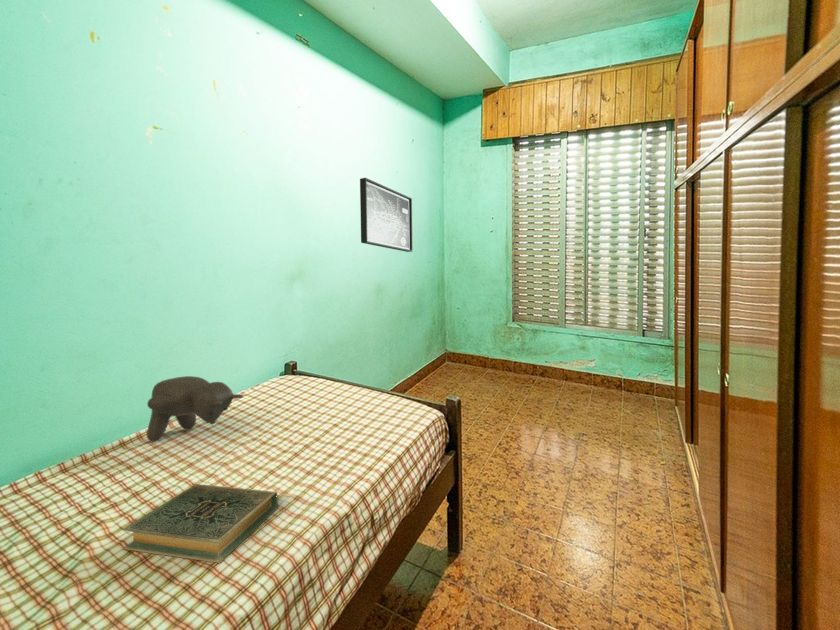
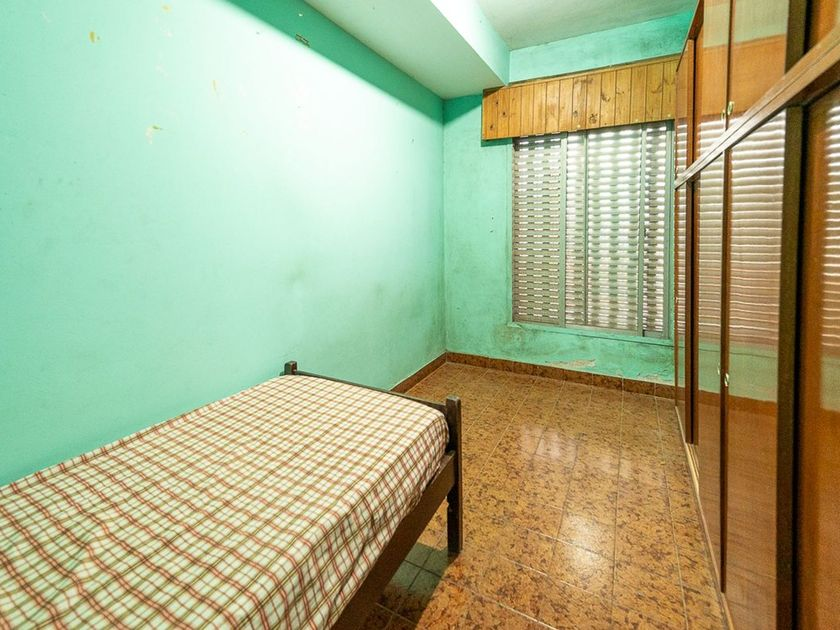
- hardback book (206, 518)
- wall art (388, 218)
- teddy bear (197, 409)
